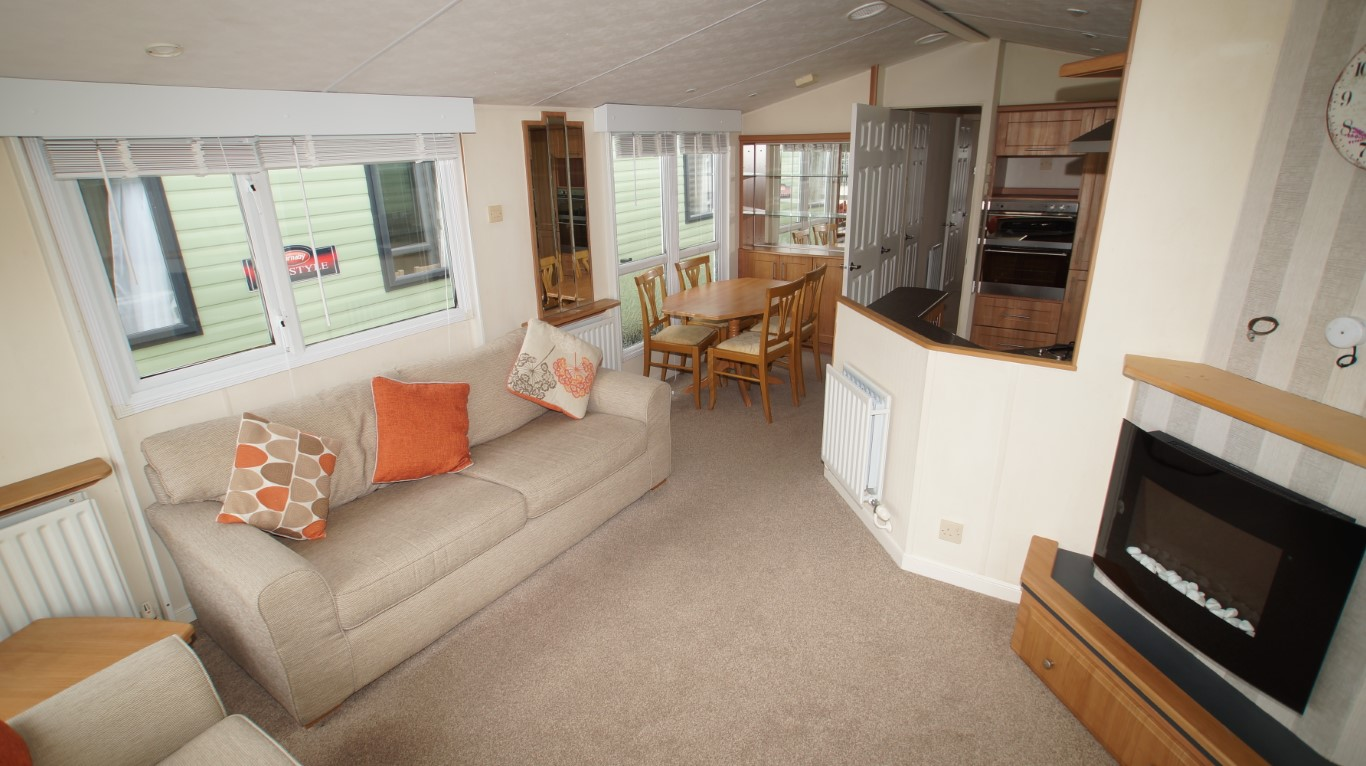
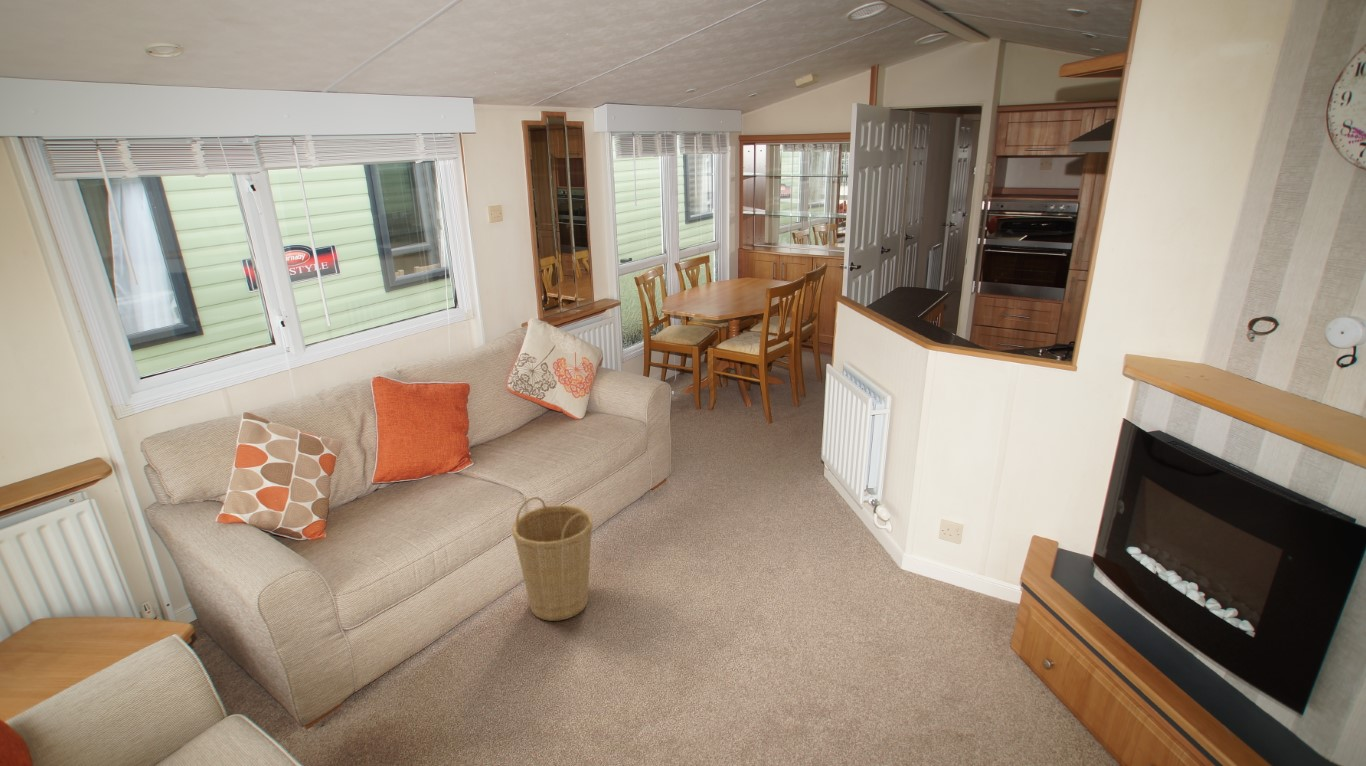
+ basket (555, 555)
